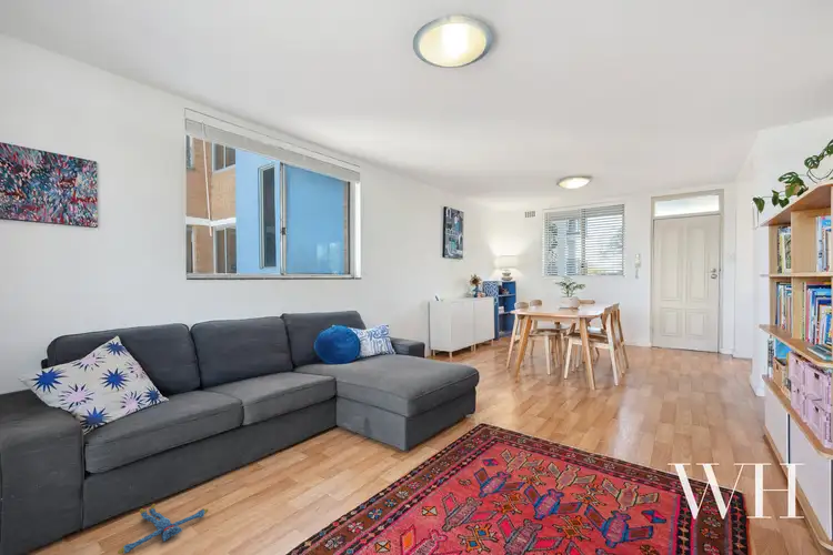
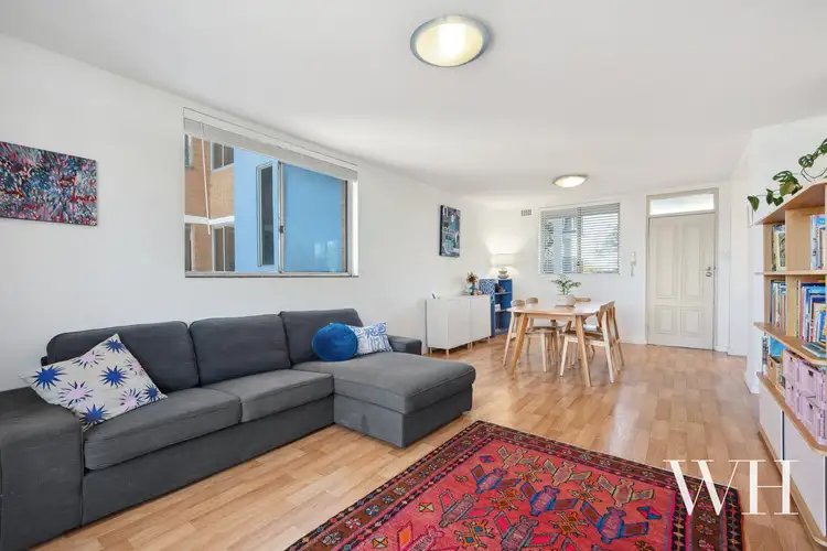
- plush toy (159, 521)
